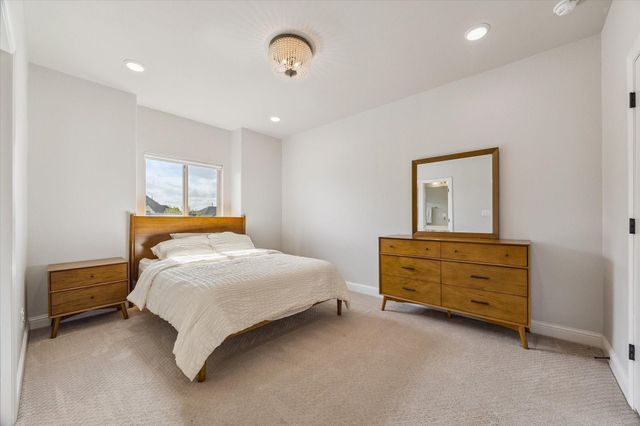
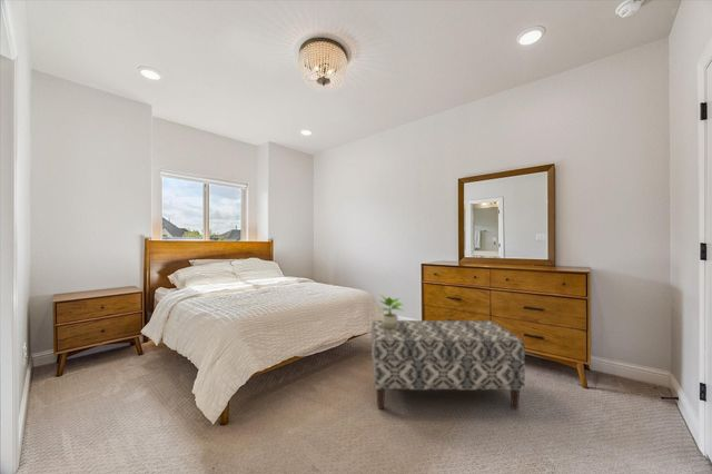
+ bench (439, 361)
+ potted plant (390, 312)
